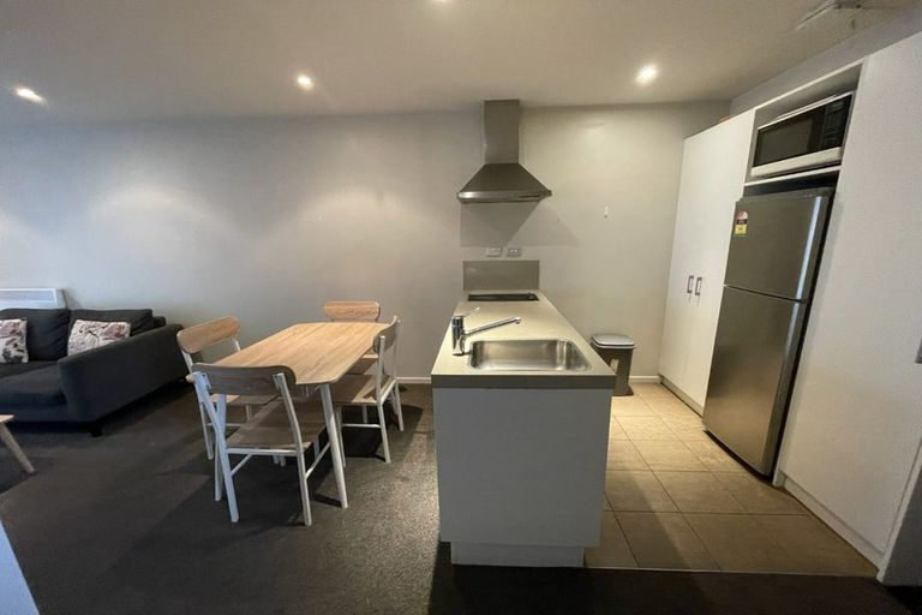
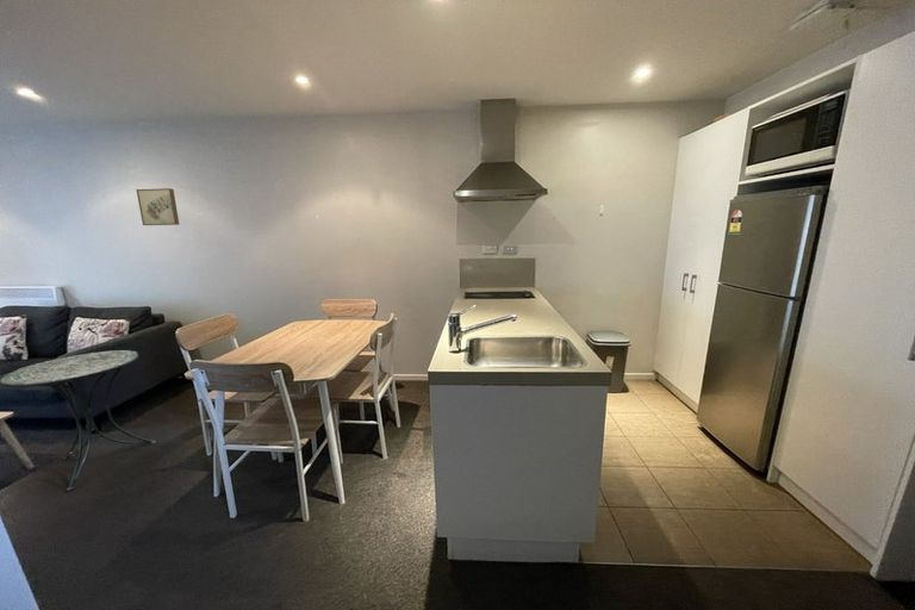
+ side table (87, 413)
+ wall art (157, 207)
